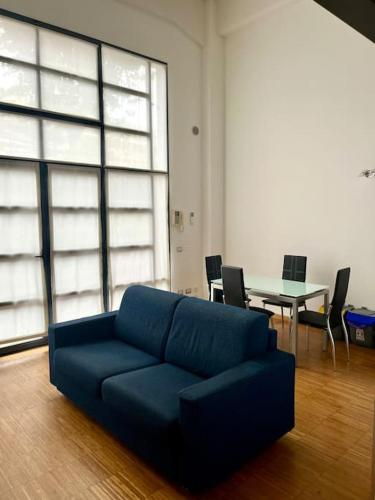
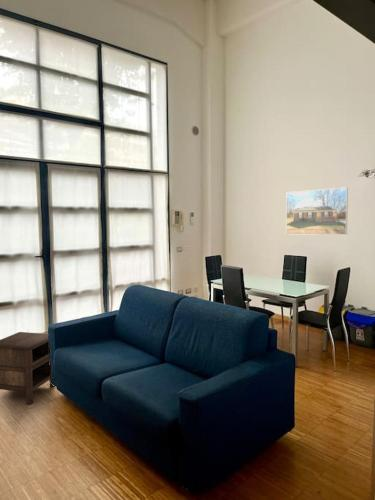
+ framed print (314, 212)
+ nightstand (24, 365)
